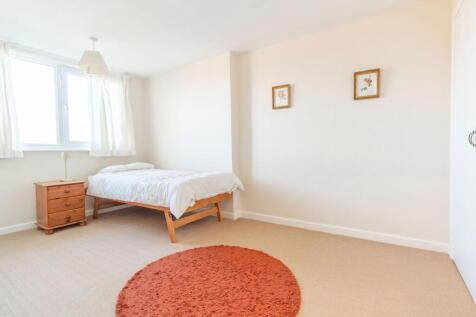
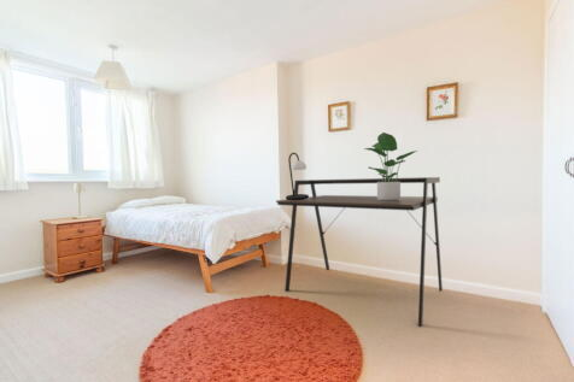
+ potted plant (392, 168)
+ table lamp (292, 178)
+ desk (358, 207)
